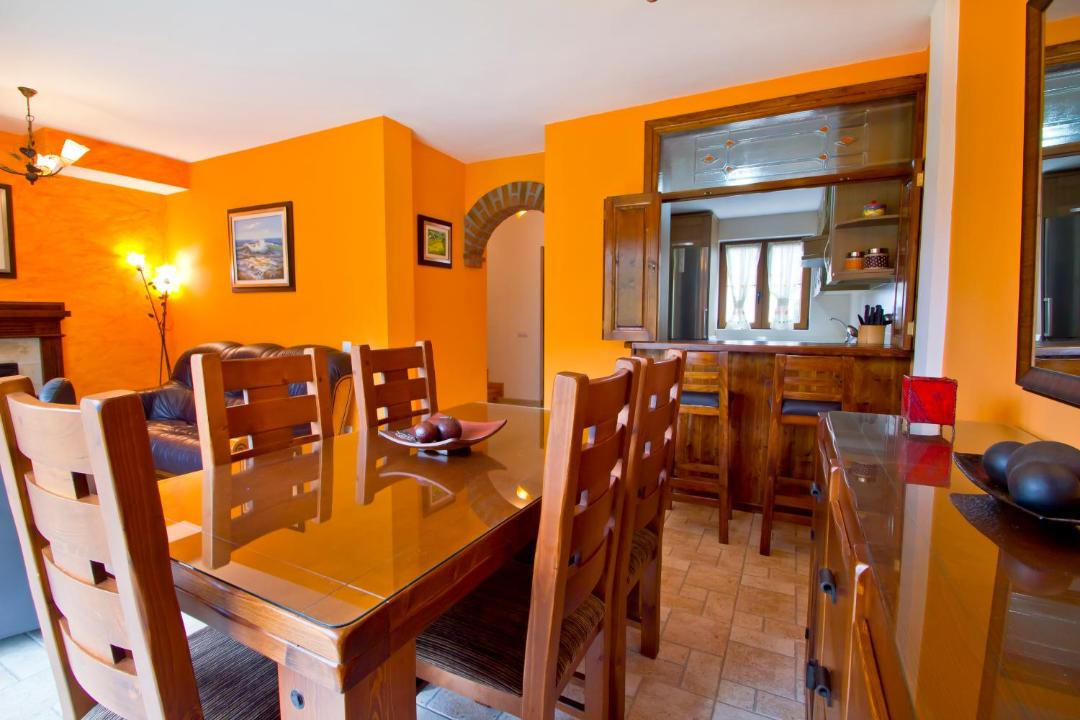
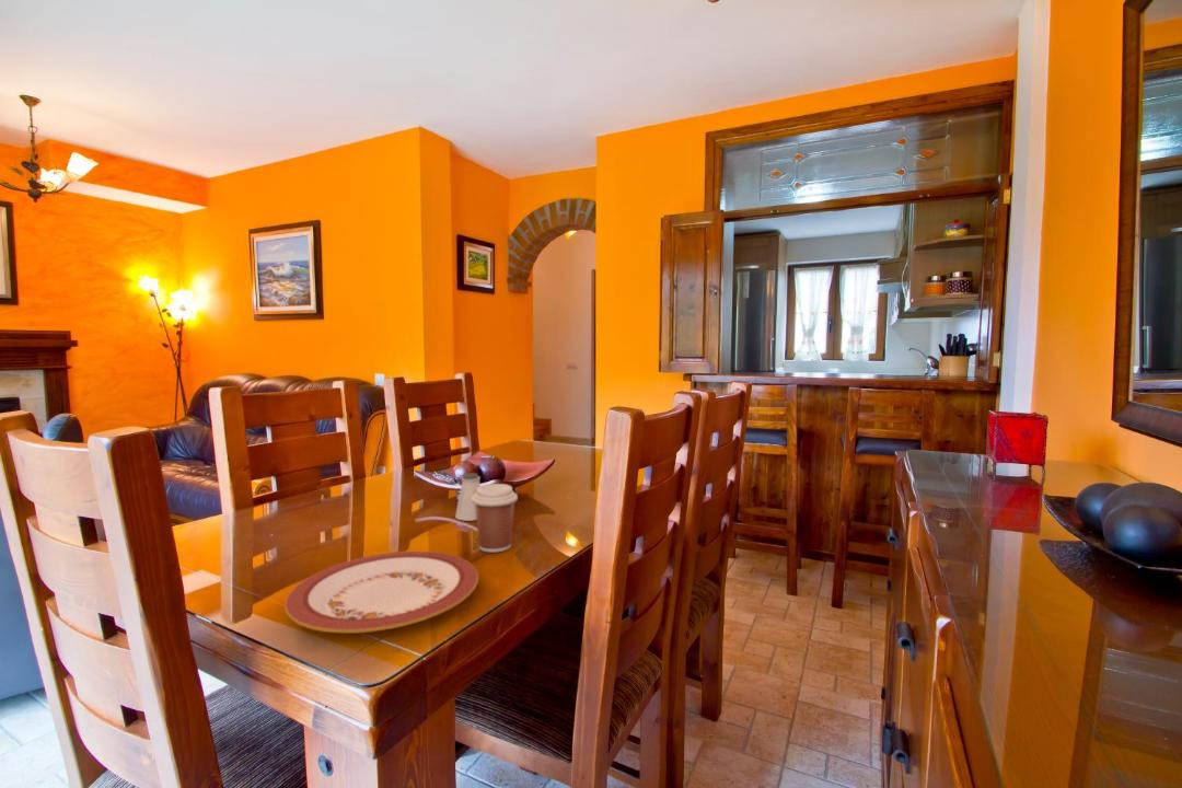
+ plate (387, 591)
+ coffee cup (495, 517)
+ saltshaker (471, 495)
